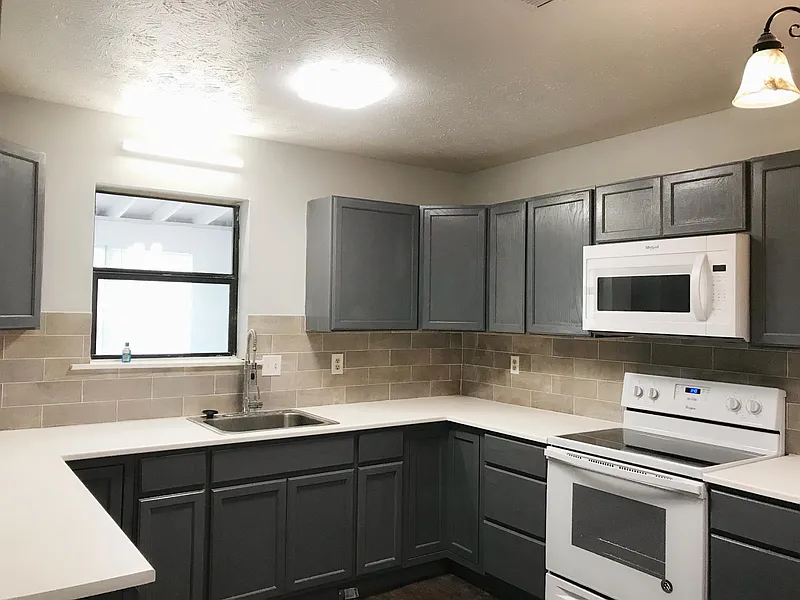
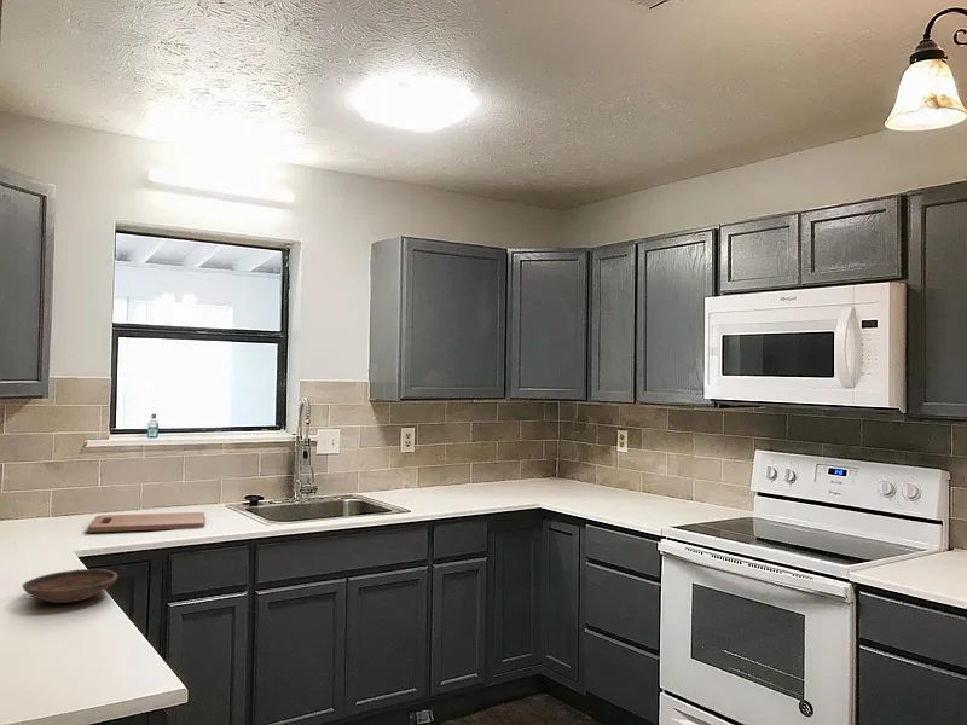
+ cutting board (149, 521)
+ bowl (70, 587)
